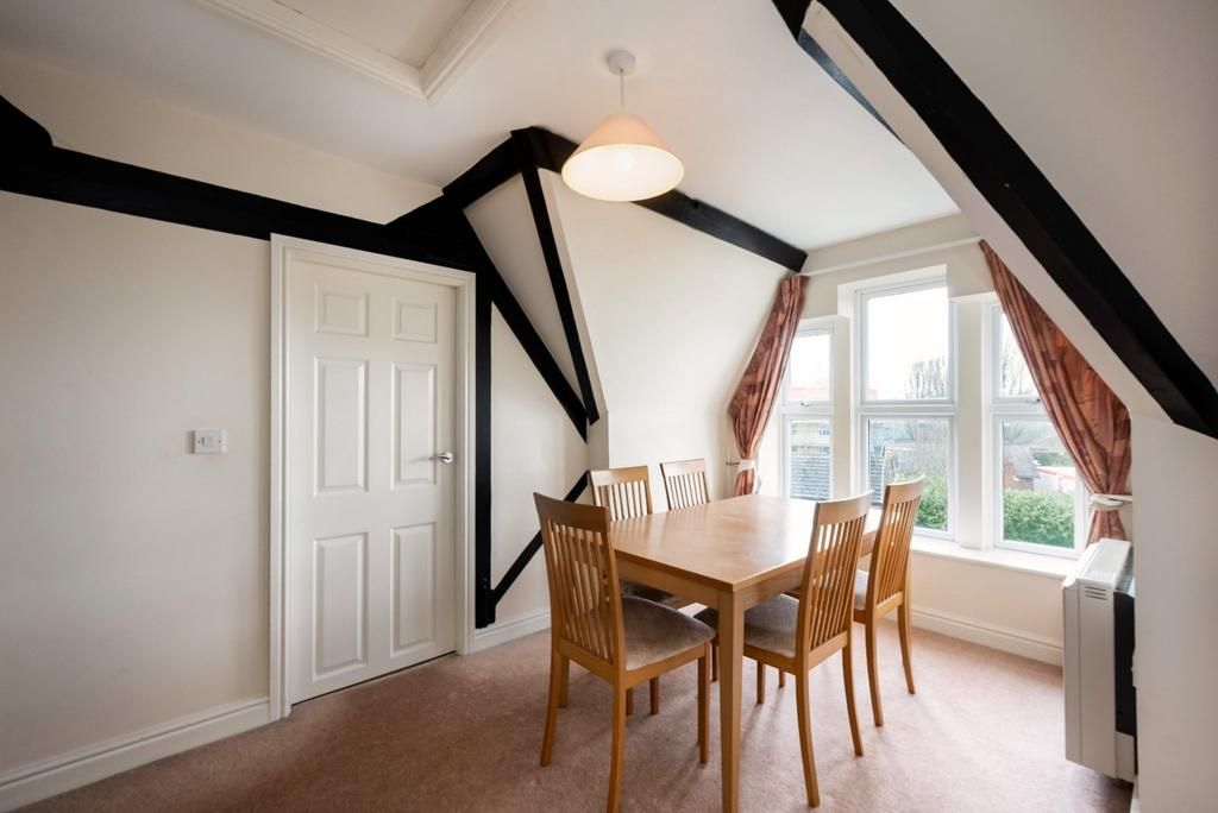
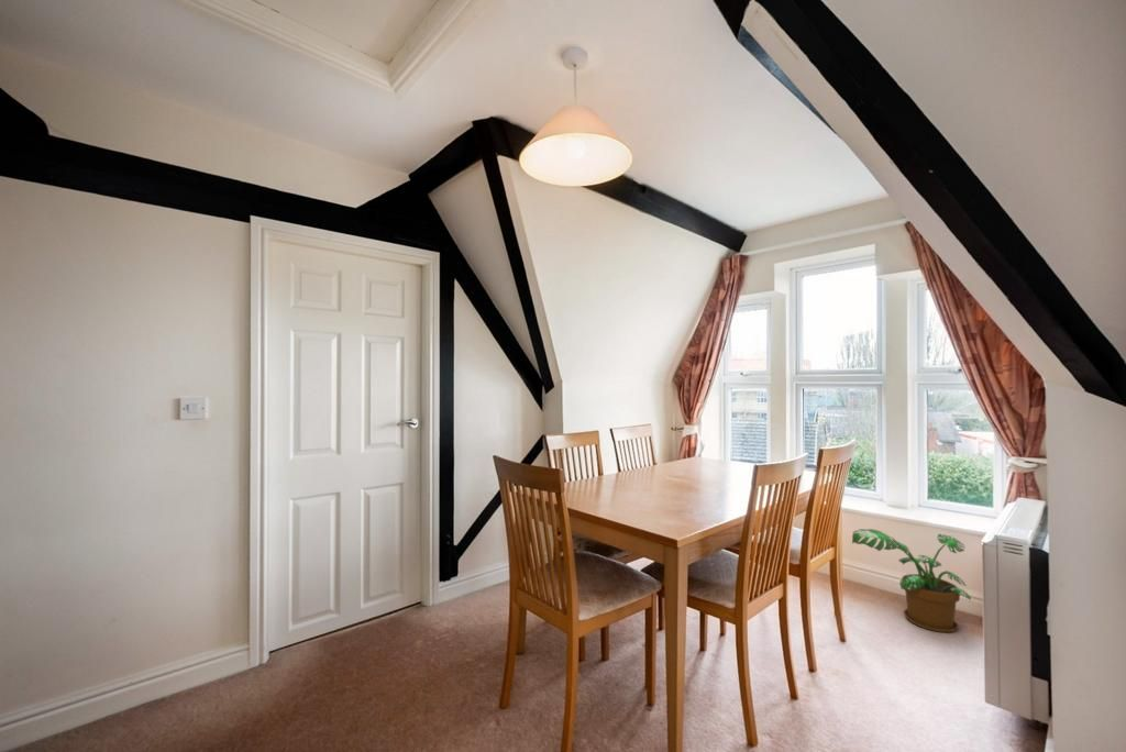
+ potted plant (913, 574)
